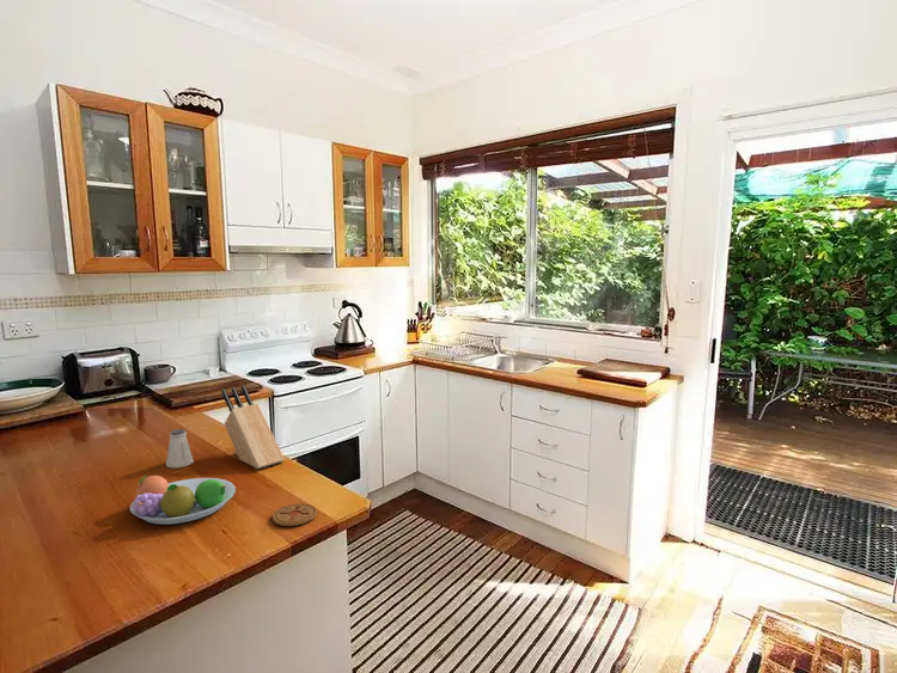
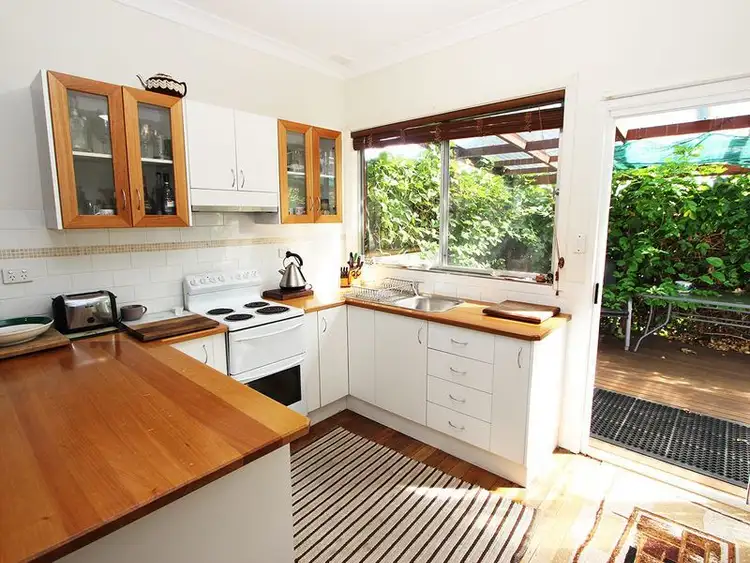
- coaster (294, 514)
- fruit bowl (185, 489)
- knife block (250, 423)
- saltshaker (178, 447)
